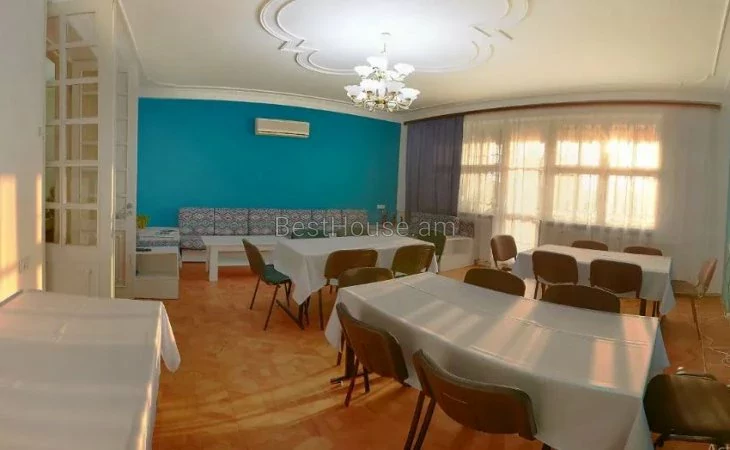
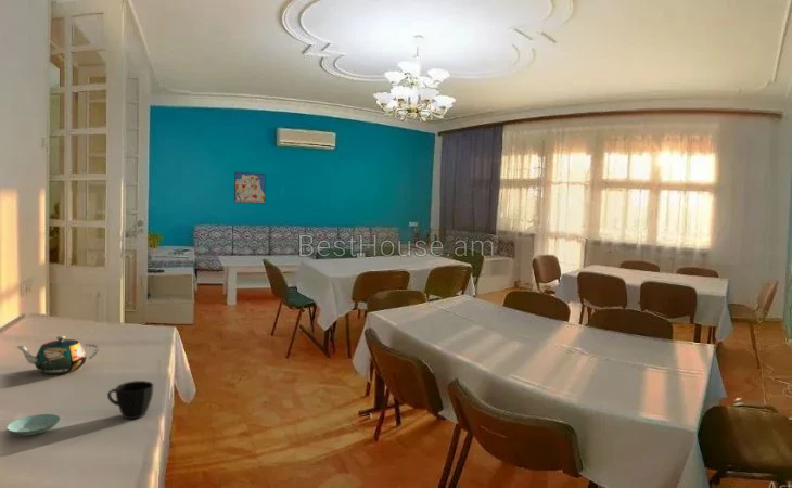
+ wall art (250, 188)
+ saucer (34, 426)
+ cup (132, 400)
+ teapot (58, 354)
